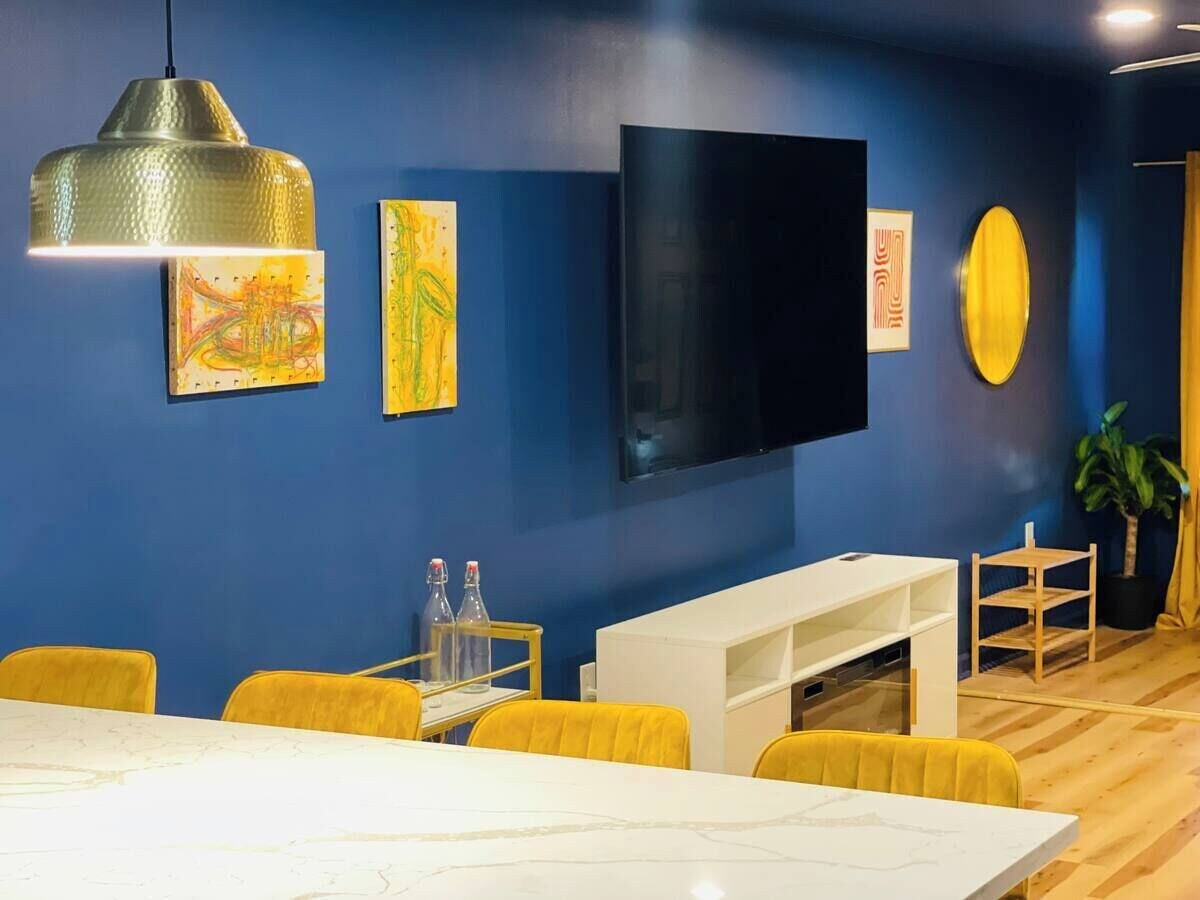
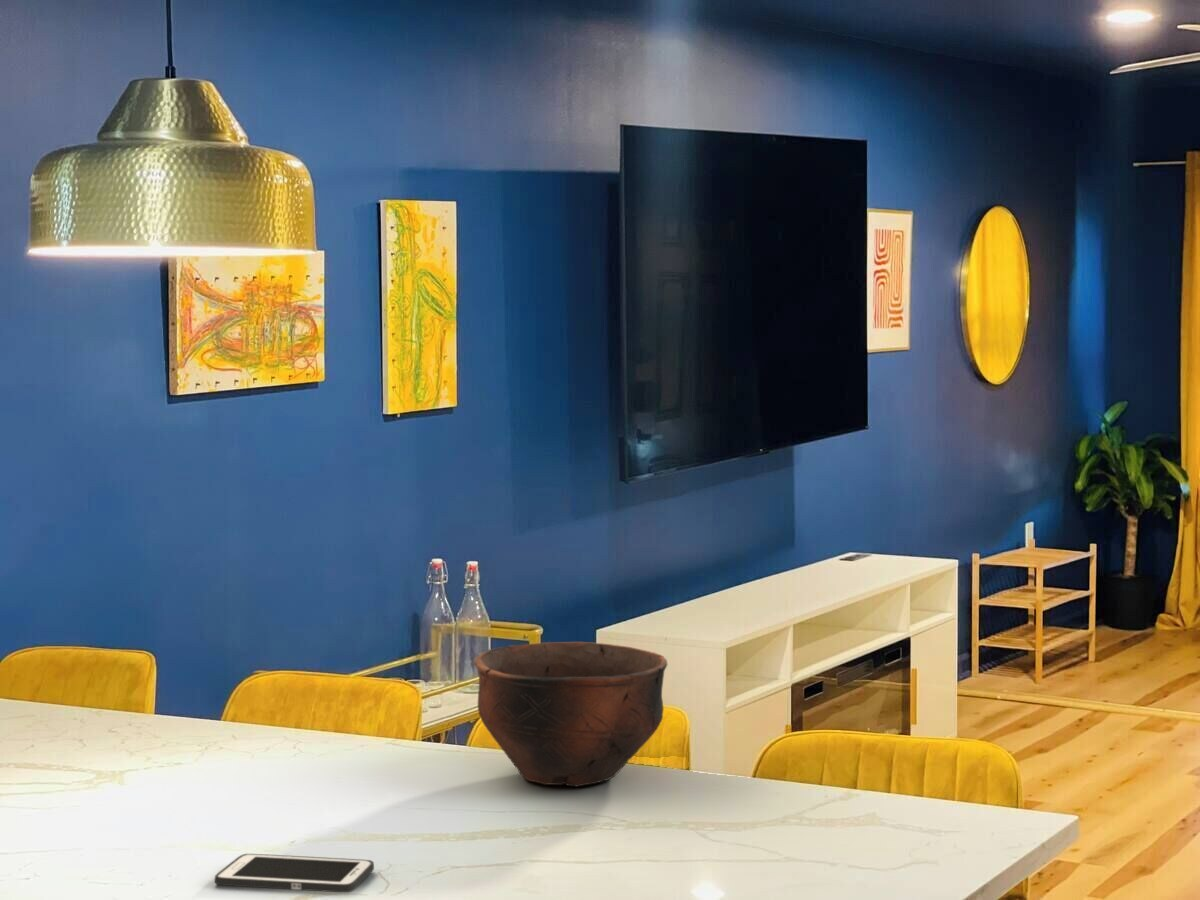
+ cell phone (295, 873)
+ bowl (571, 715)
